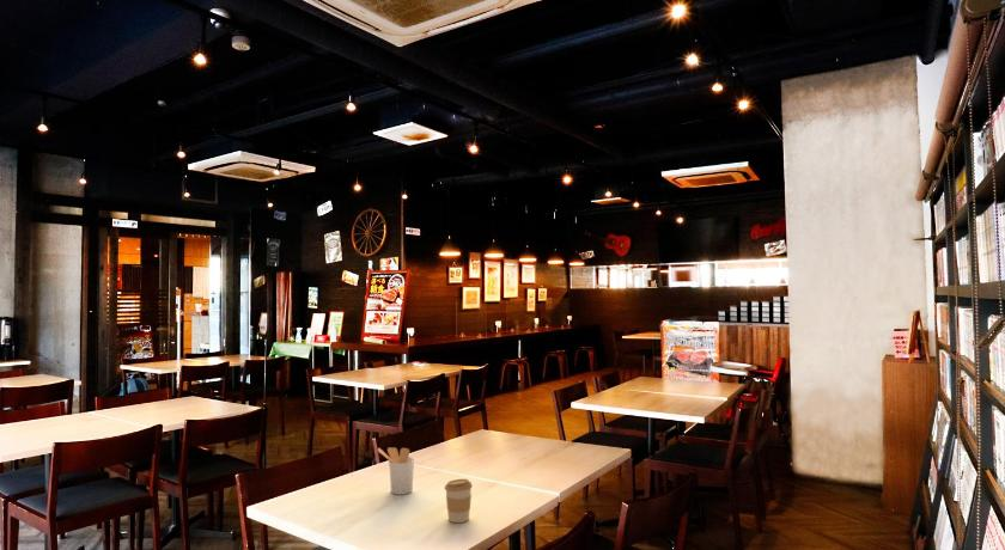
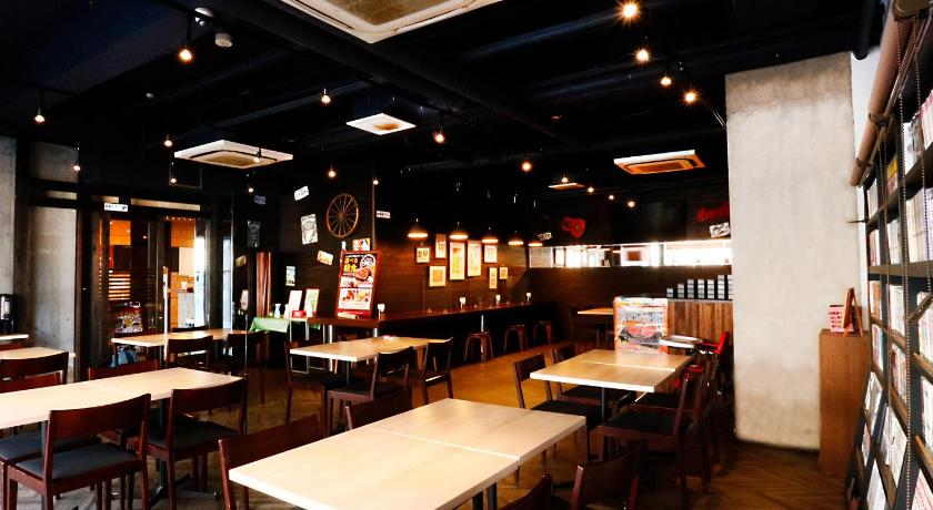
- utensil holder (395, 469)
- coffee cup (458, 499)
